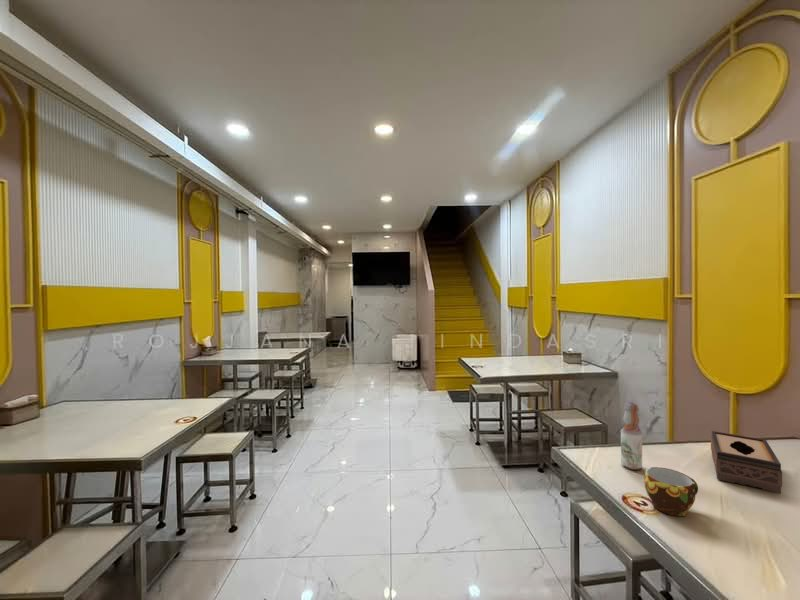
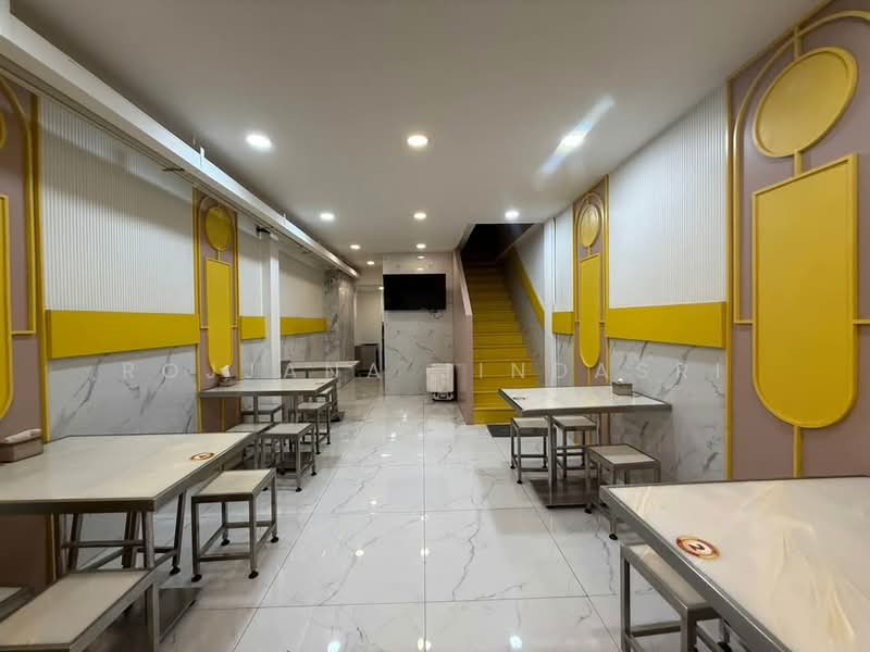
- tissue box (742, 458)
- bottle (631, 434)
- cup (670, 491)
